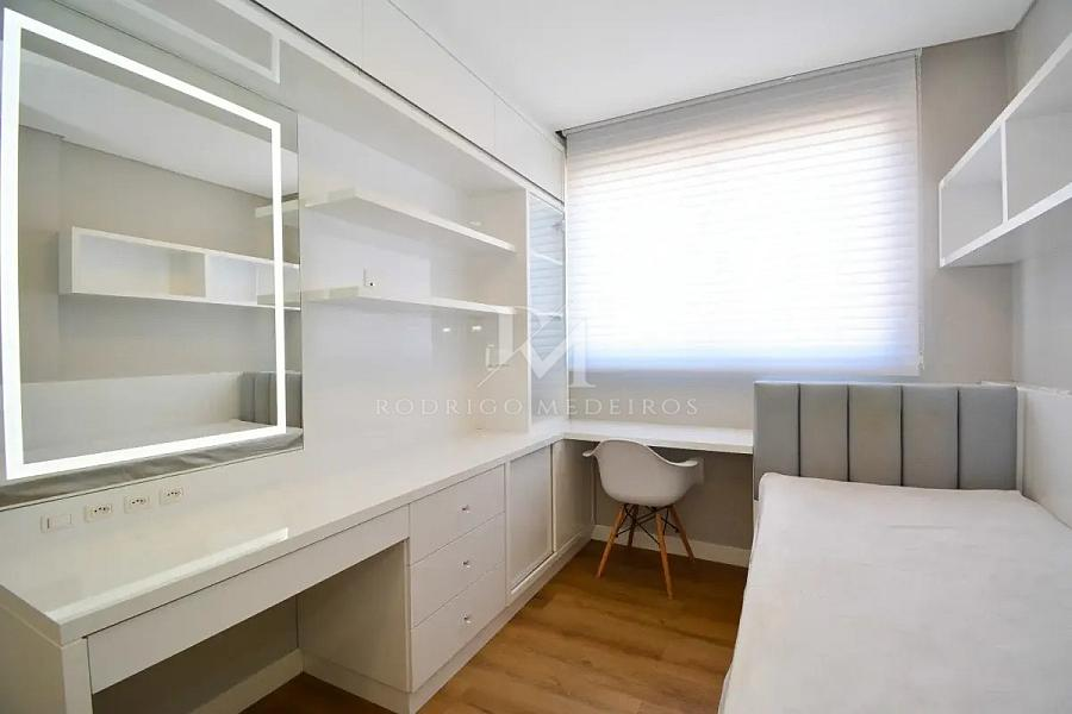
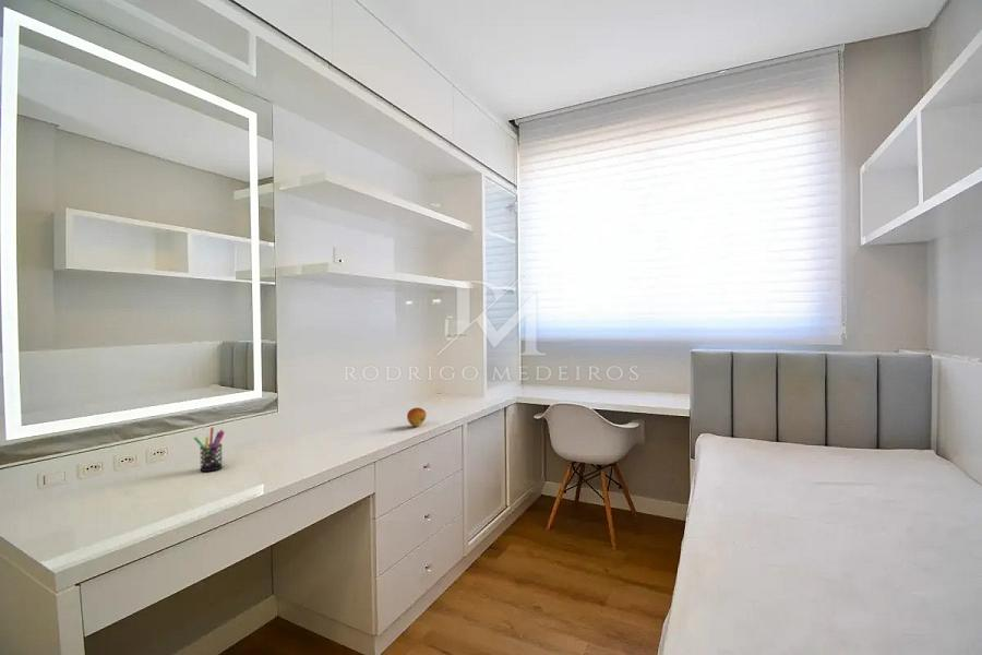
+ pen holder (208, 449)
+ fruit (416, 416)
